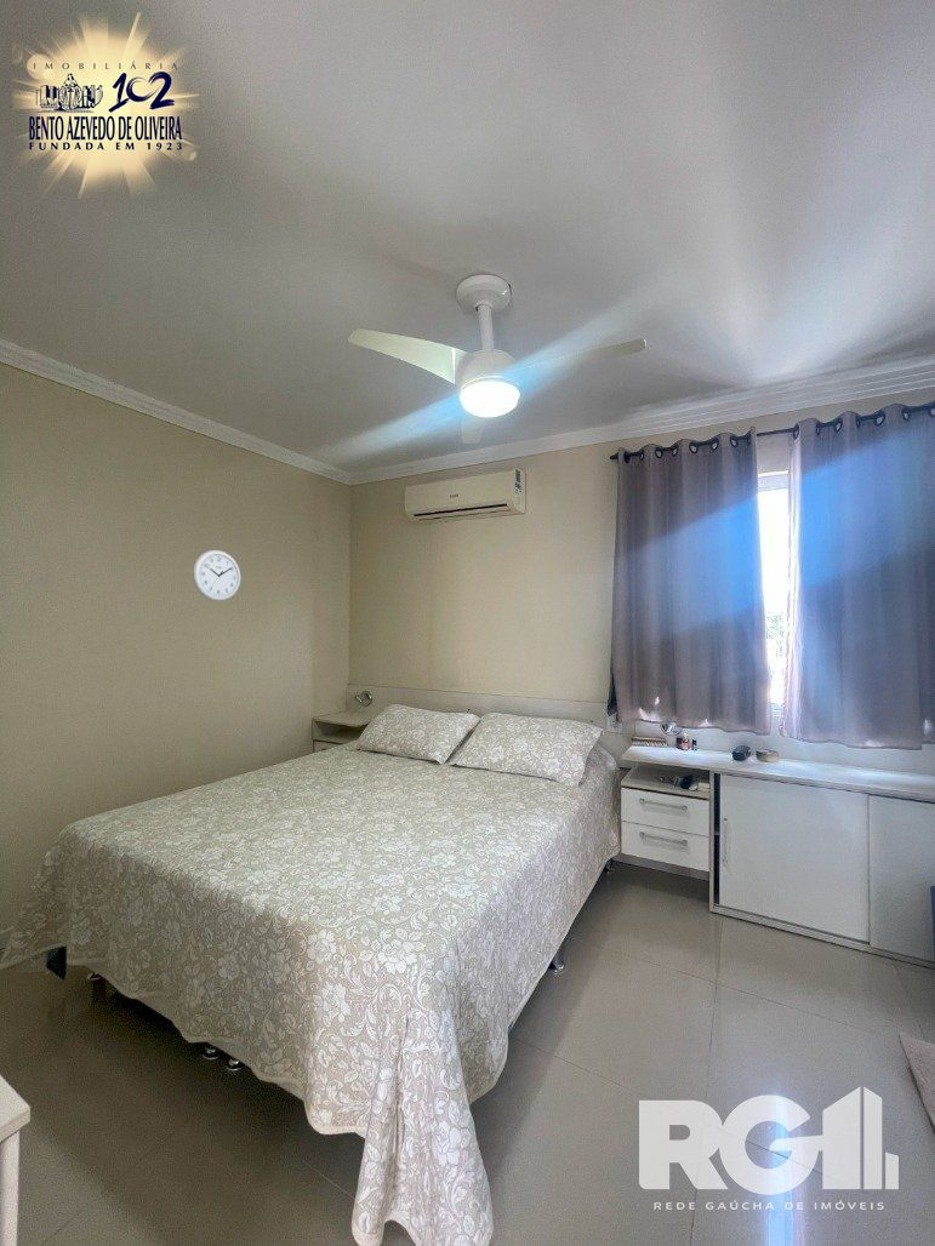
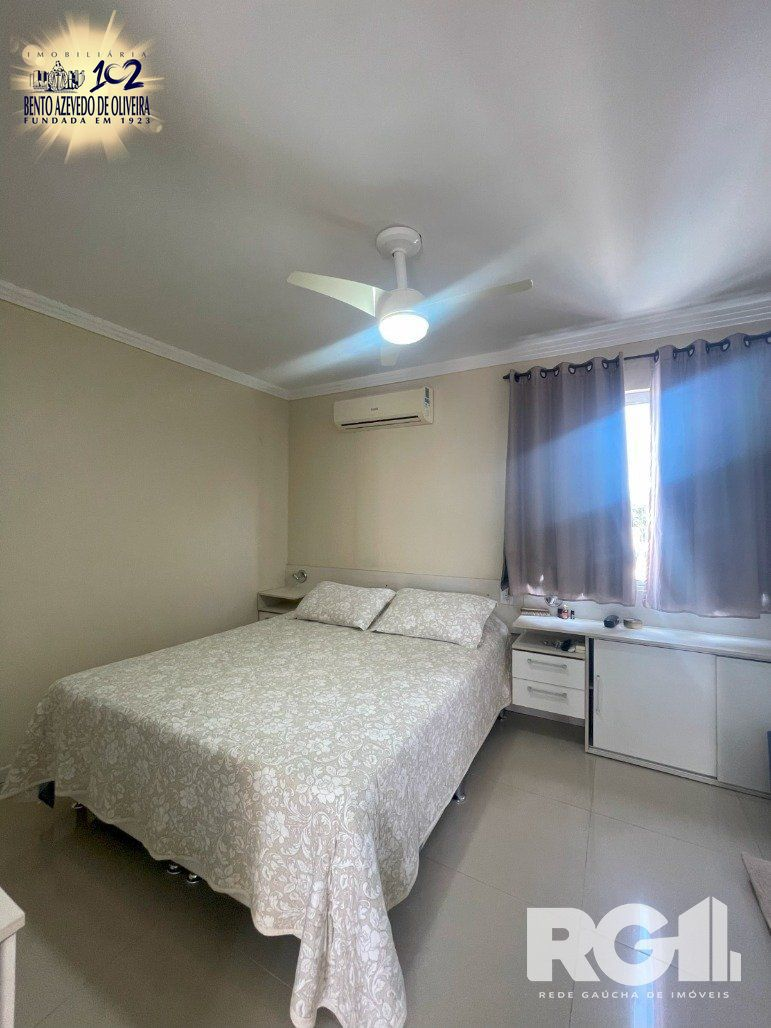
- wall clock (218, 575)
